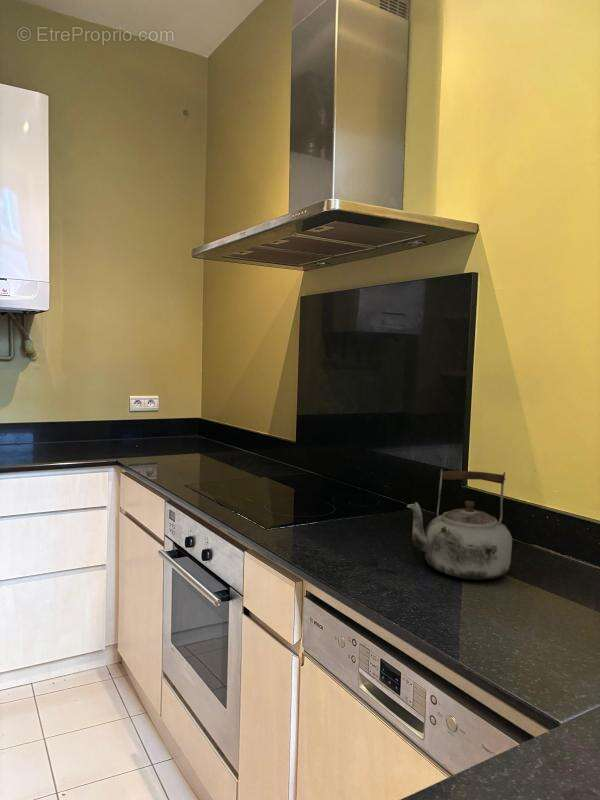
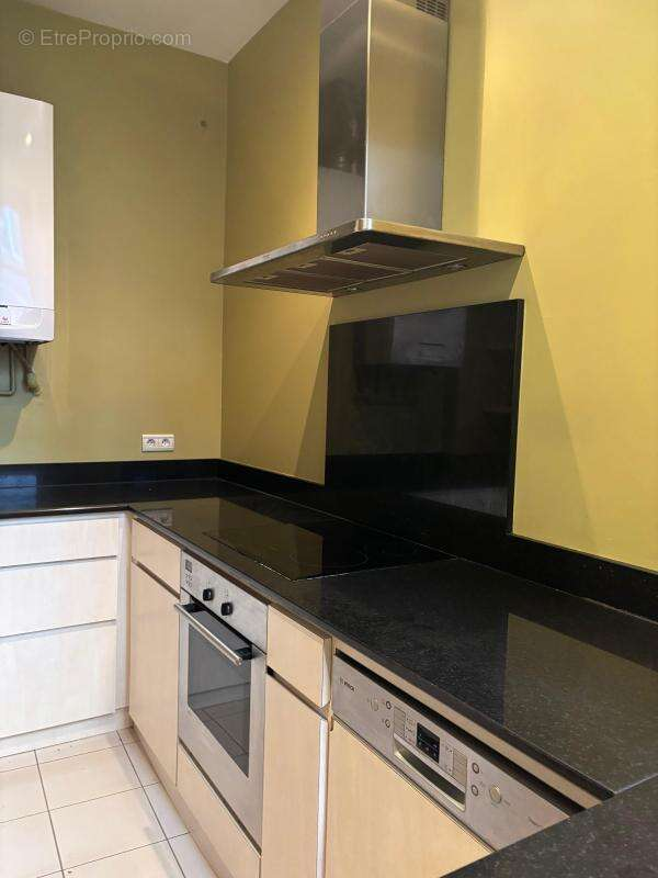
- kettle (458, 519)
